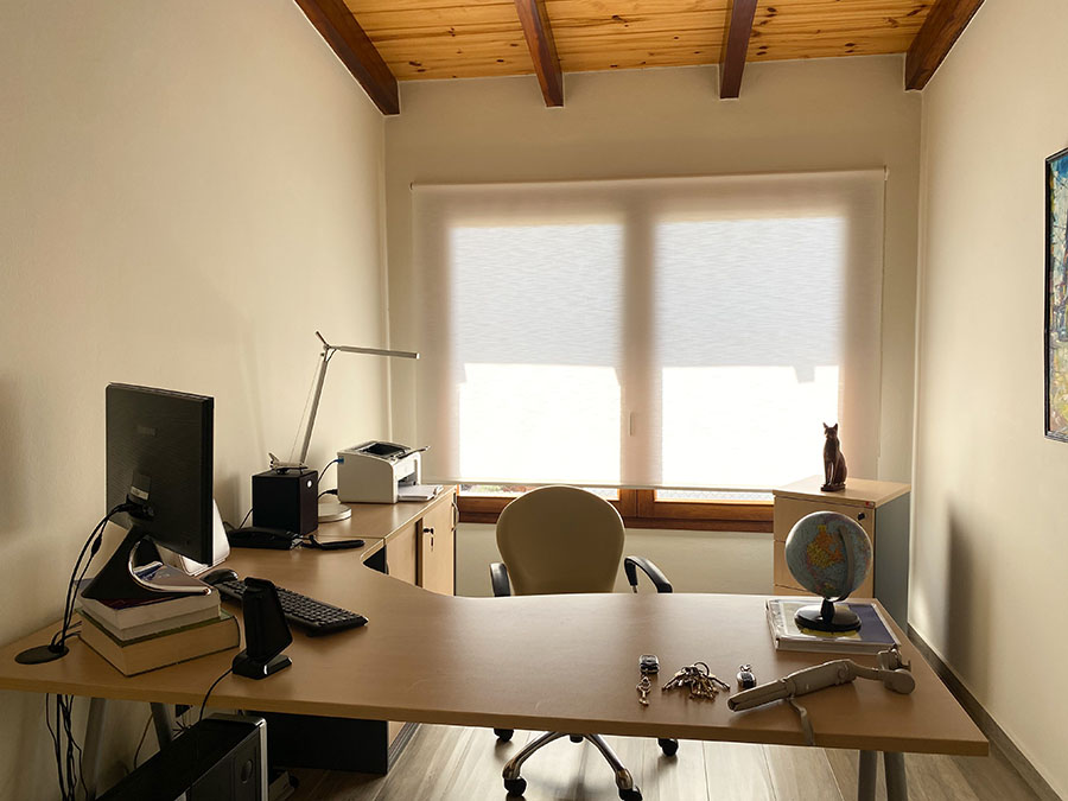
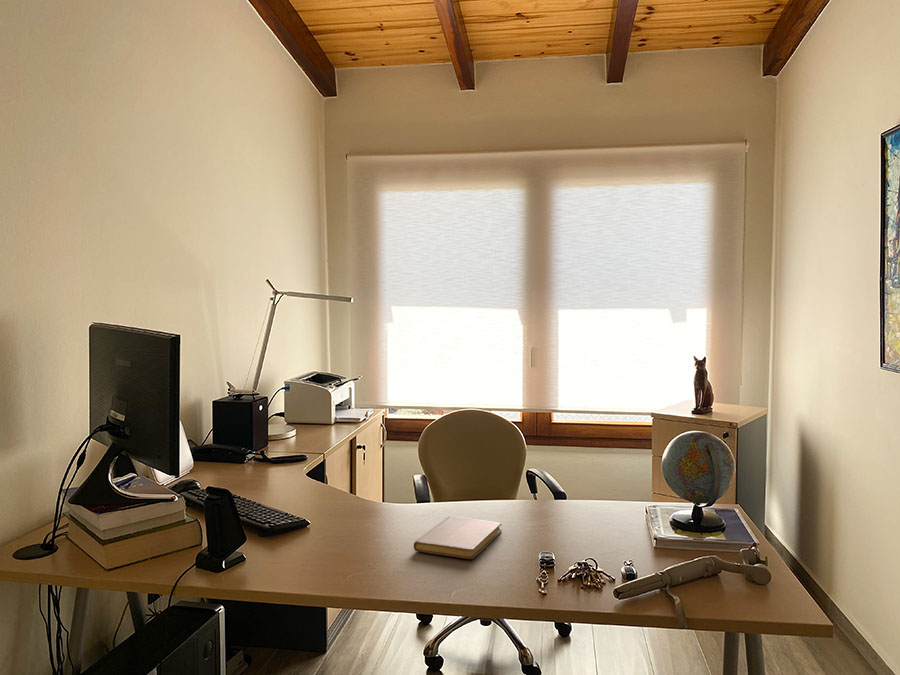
+ notebook (459, 535)
